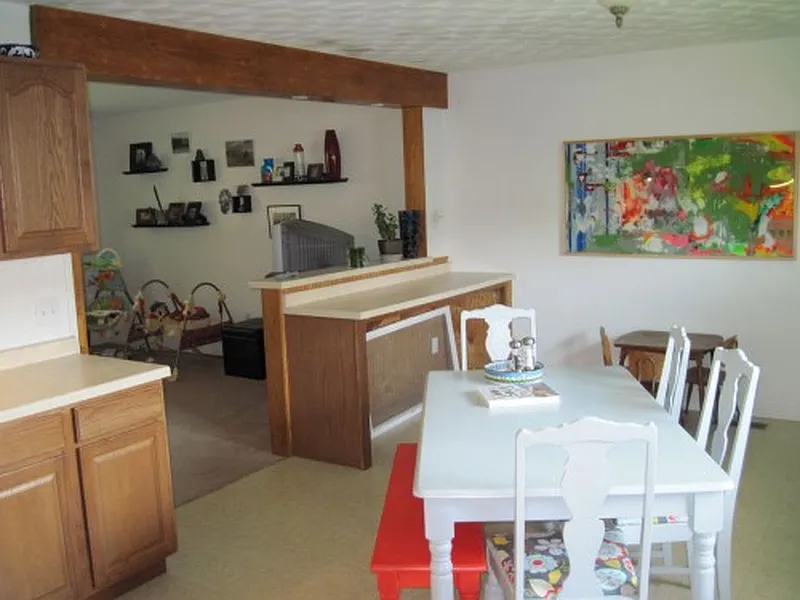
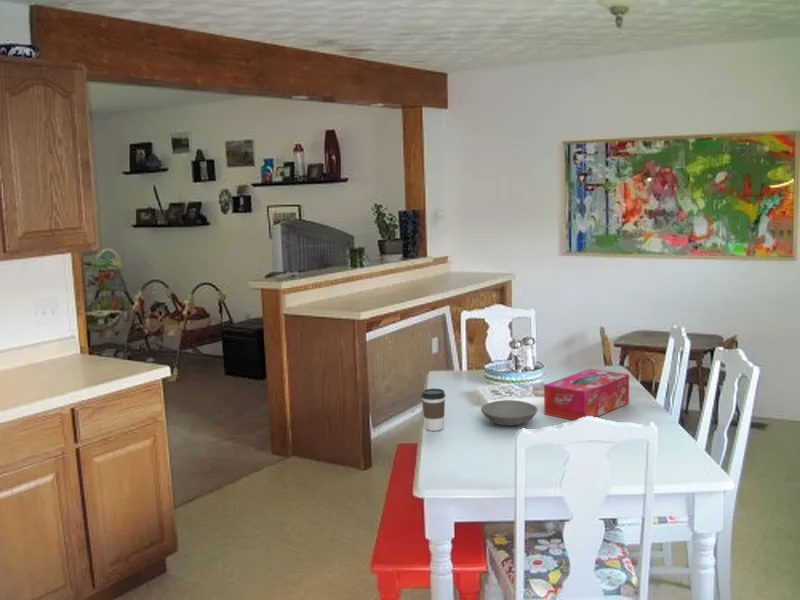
+ tissue box (587, 393)
+ coffee cup (433, 409)
+ bowl (509, 415)
